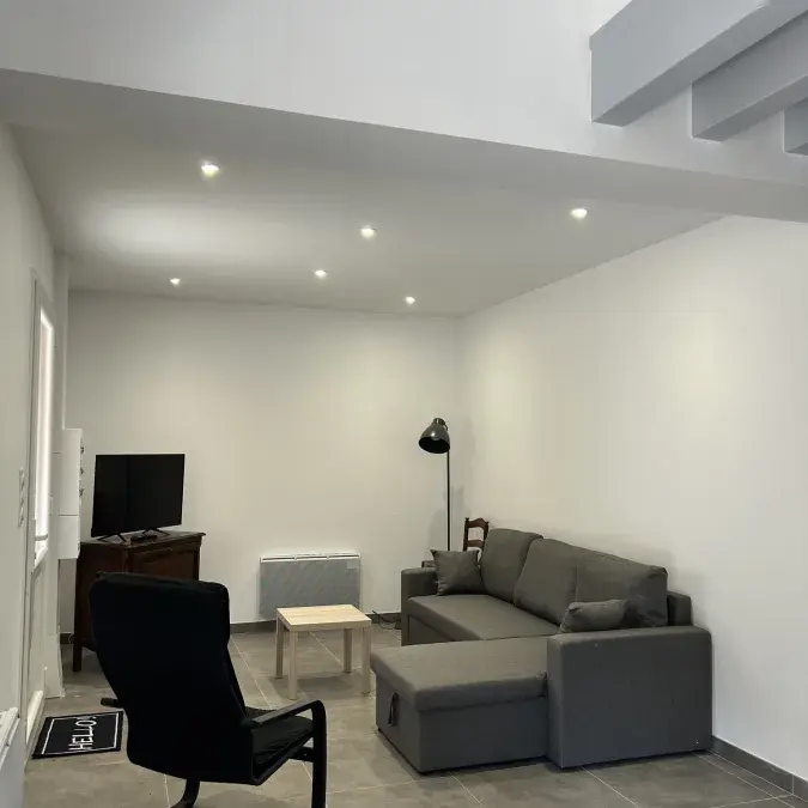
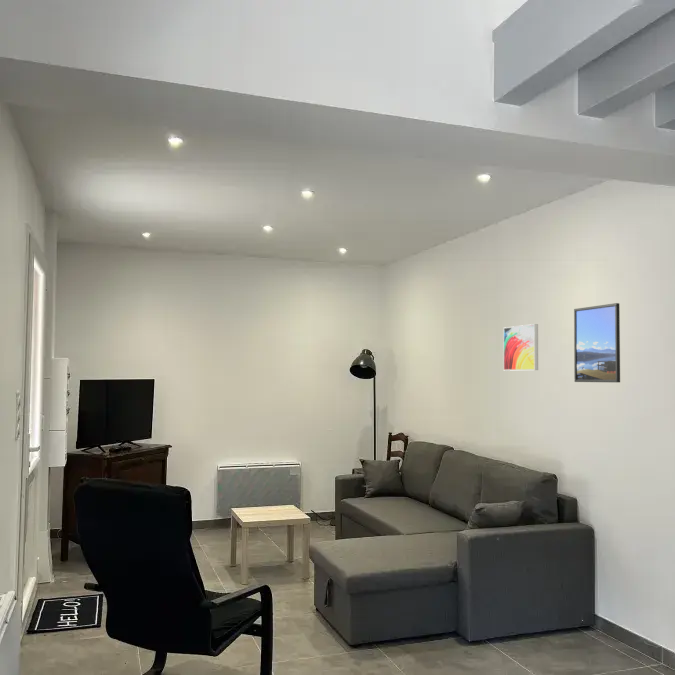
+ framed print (520, 348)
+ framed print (596, 344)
